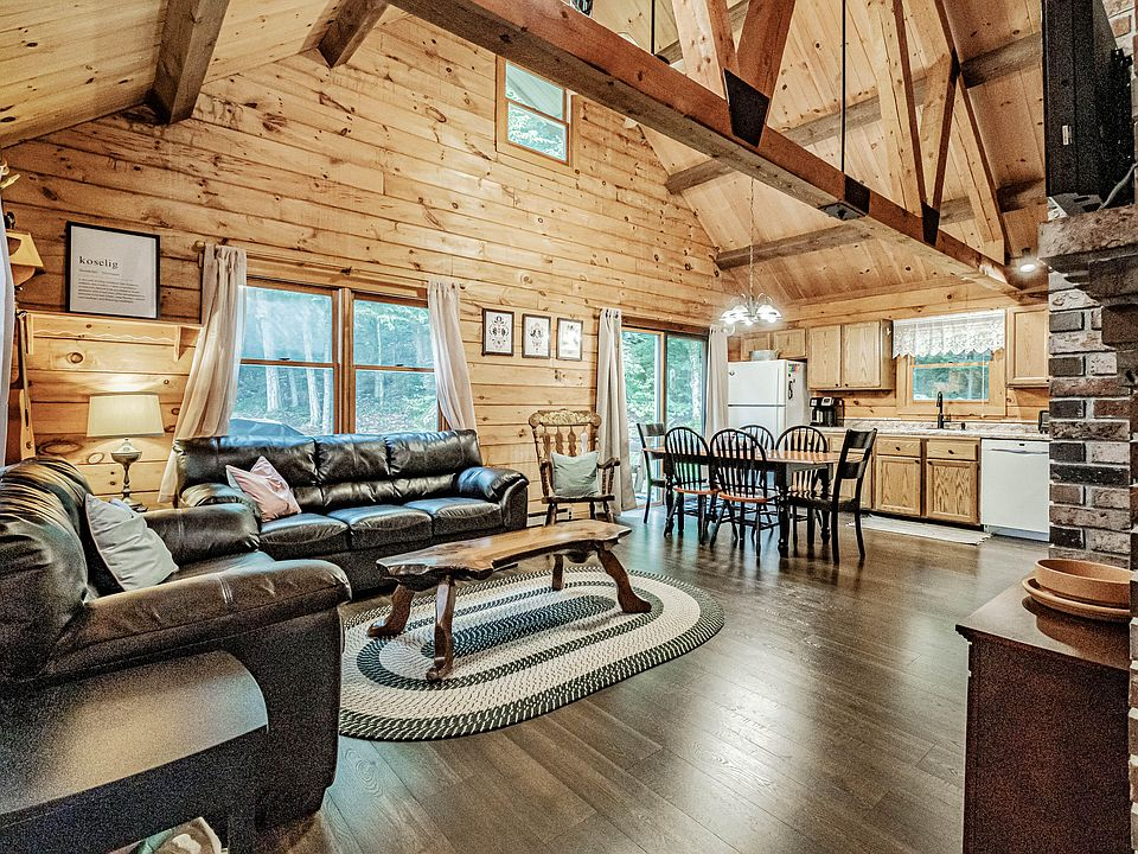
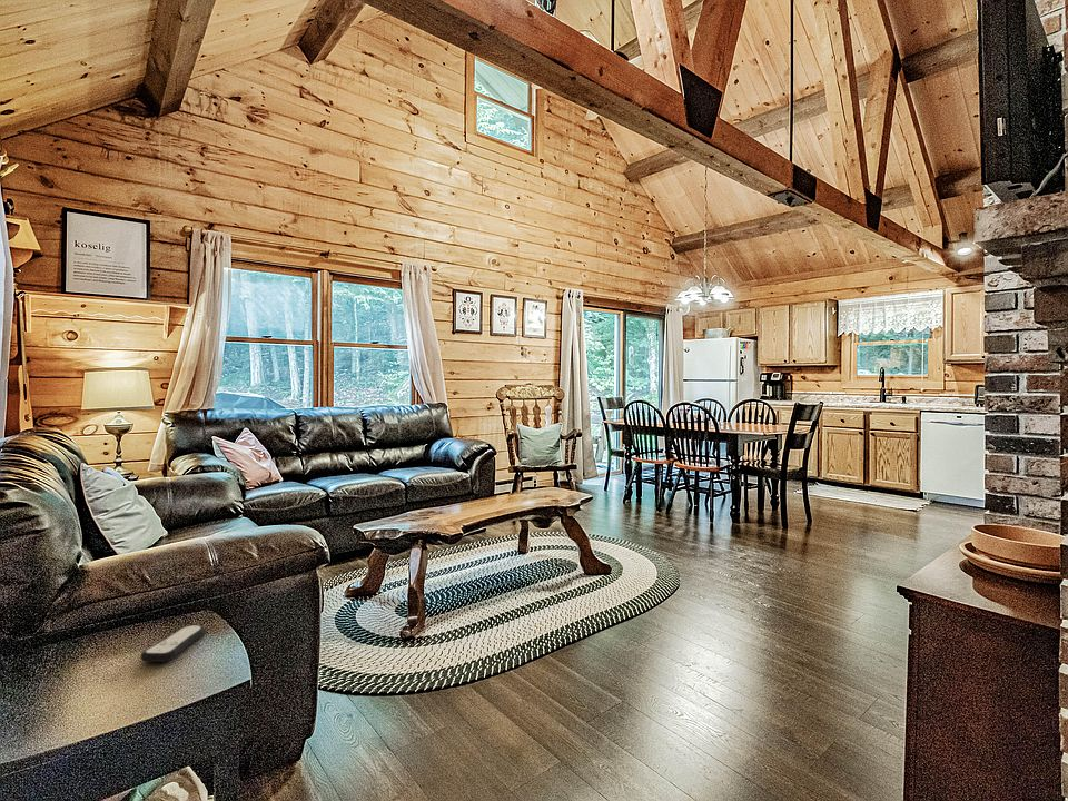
+ remote control (176, 642)
